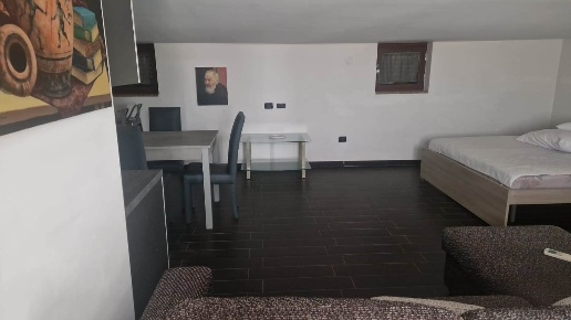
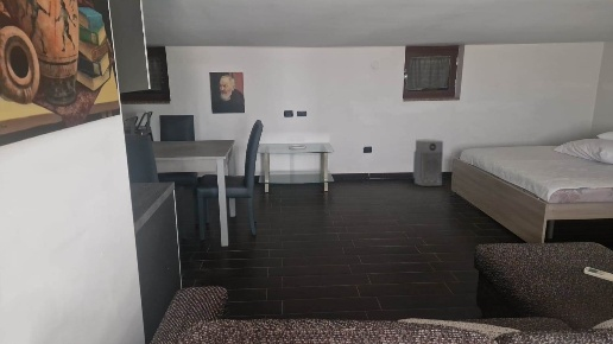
+ air purifier (428, 161)
